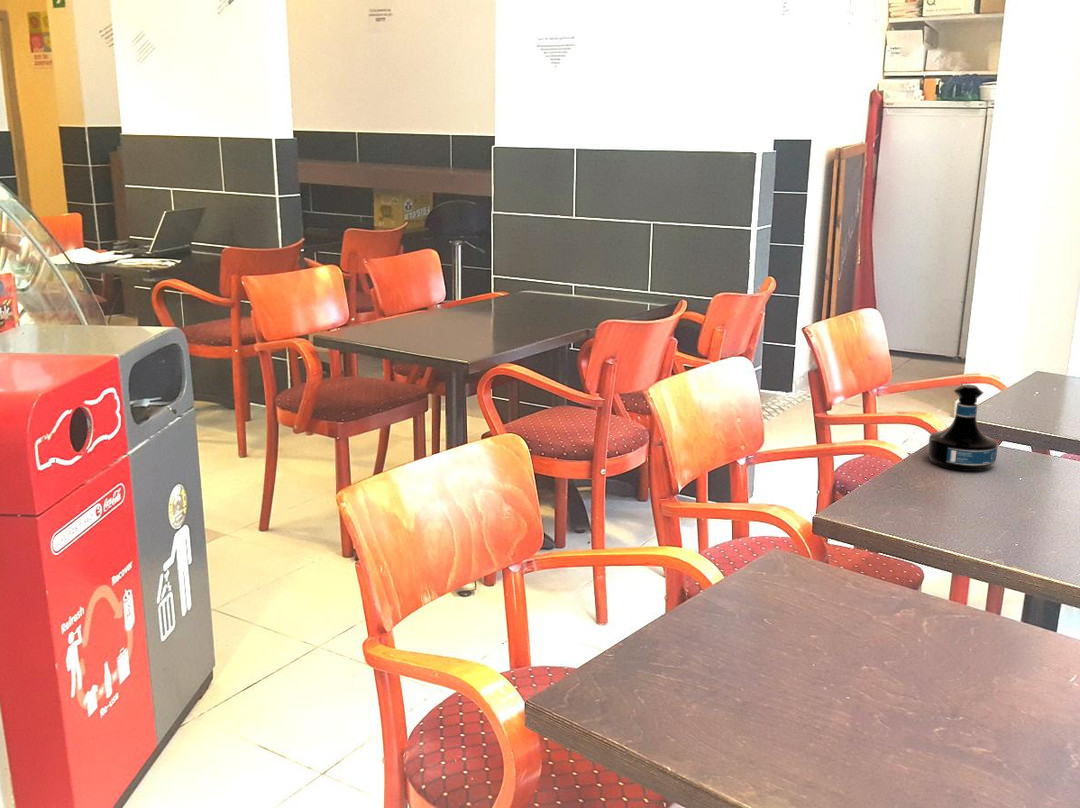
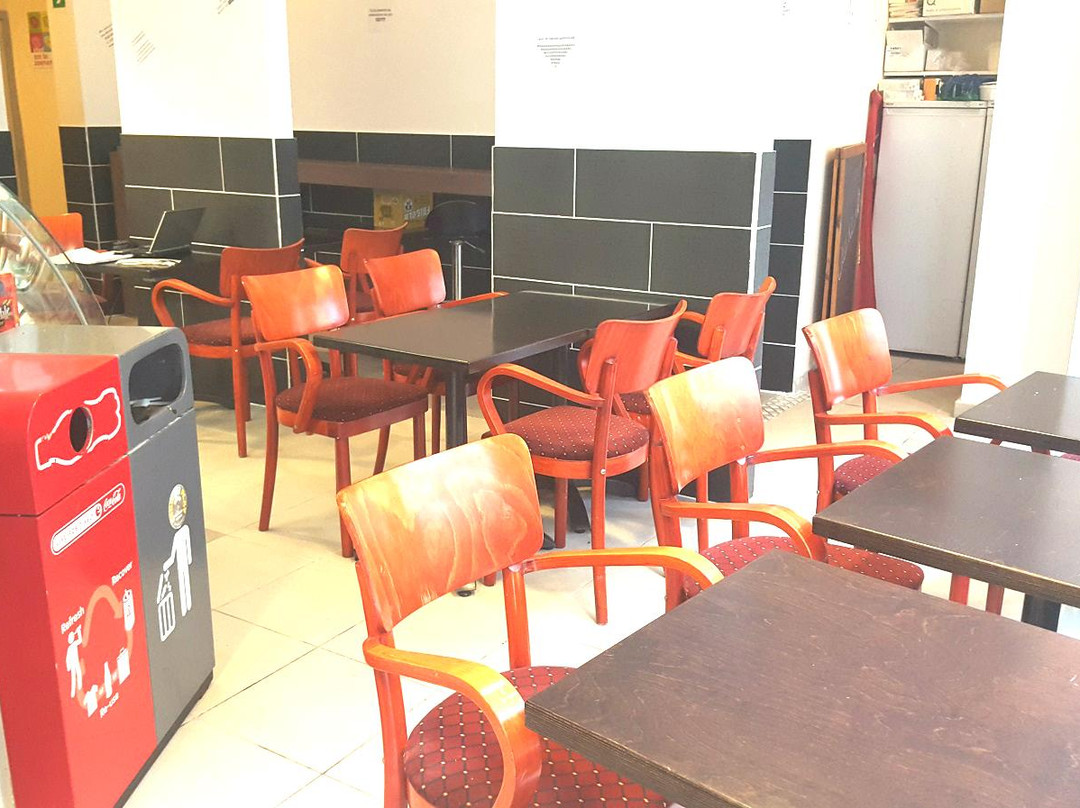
- tequila bottle (964, 424)
